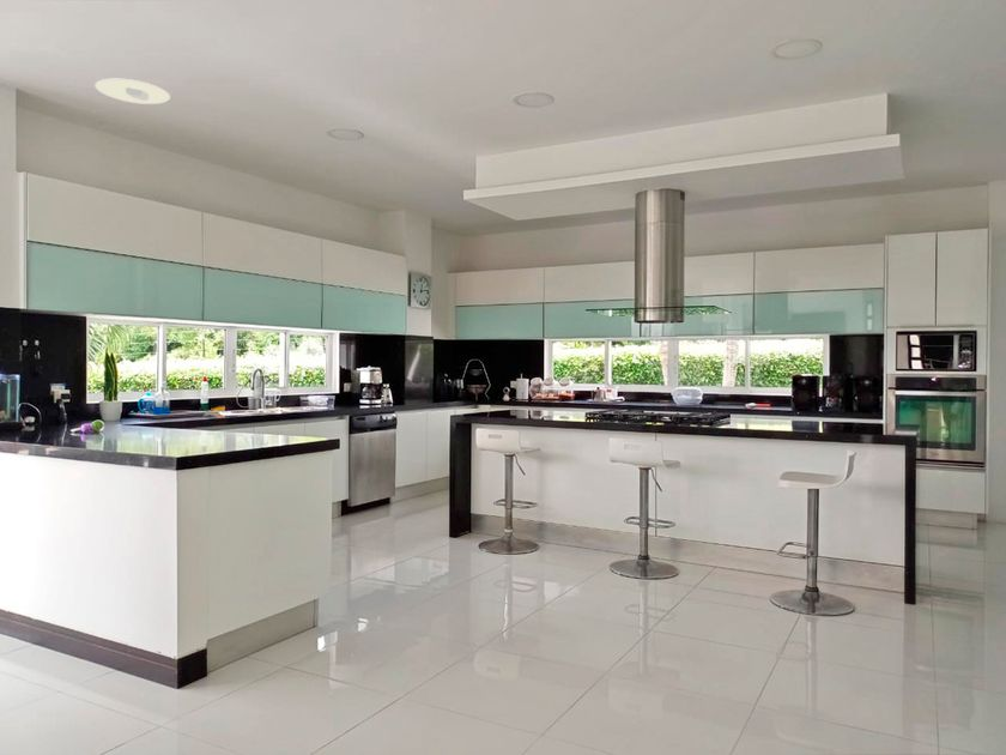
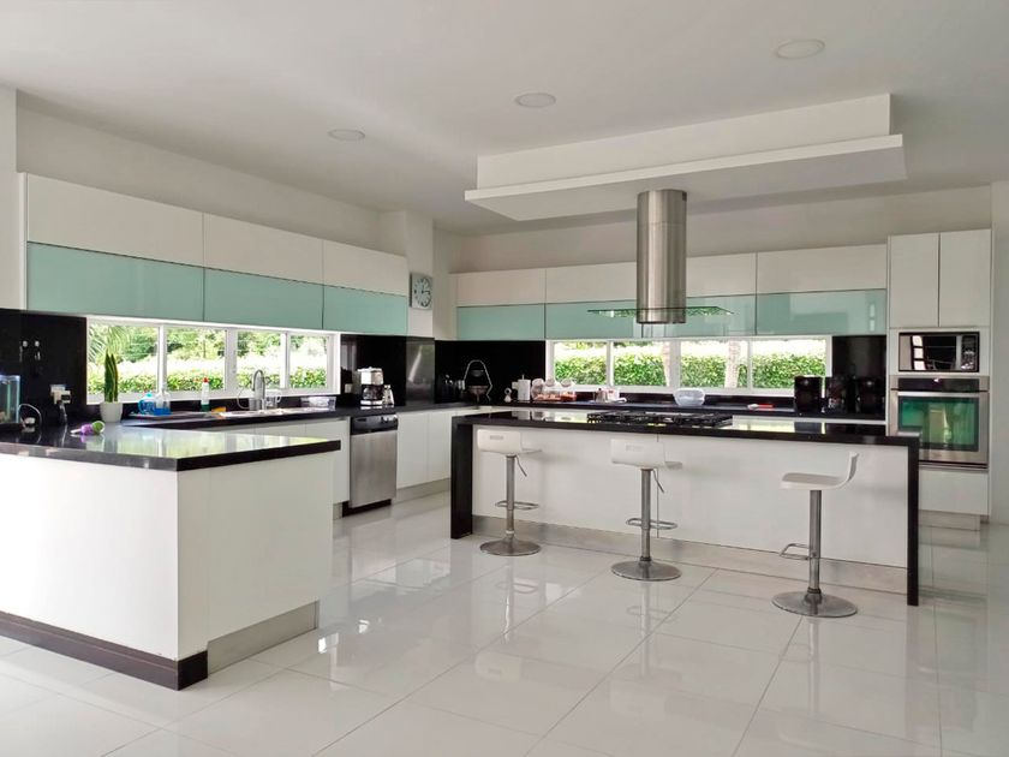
- recessed light (133, 87)
